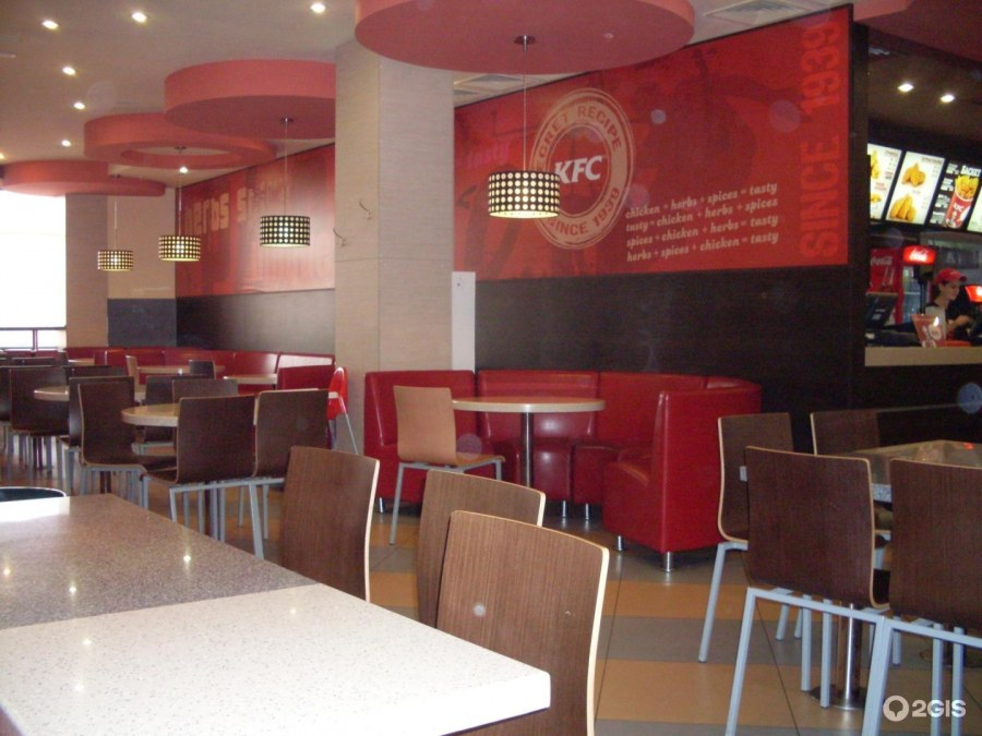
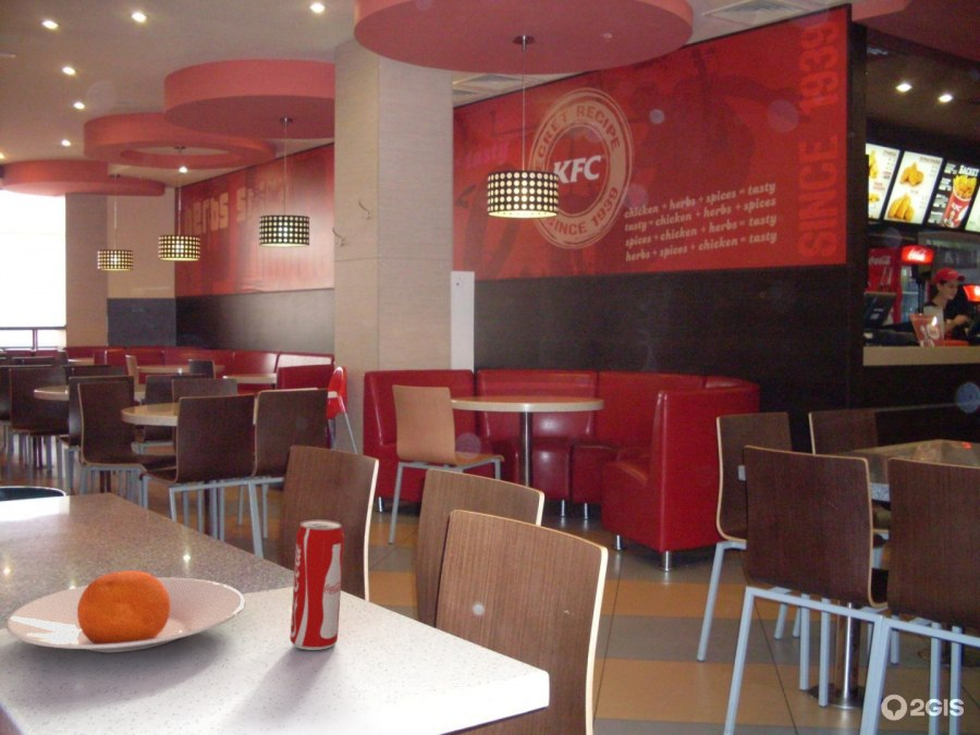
+ plate (131, 600)
+ beverage can (317, 583)
